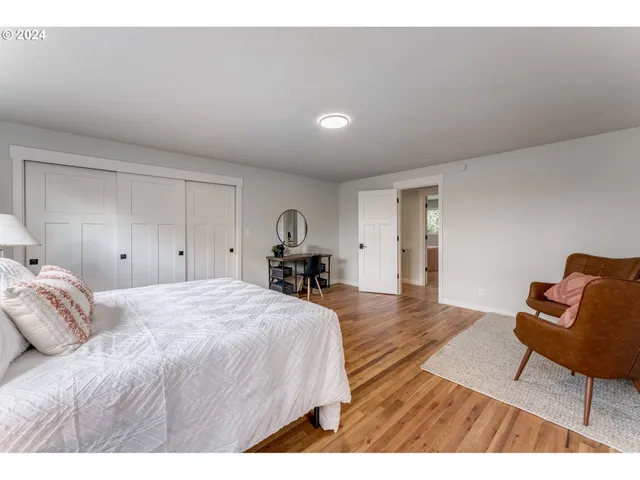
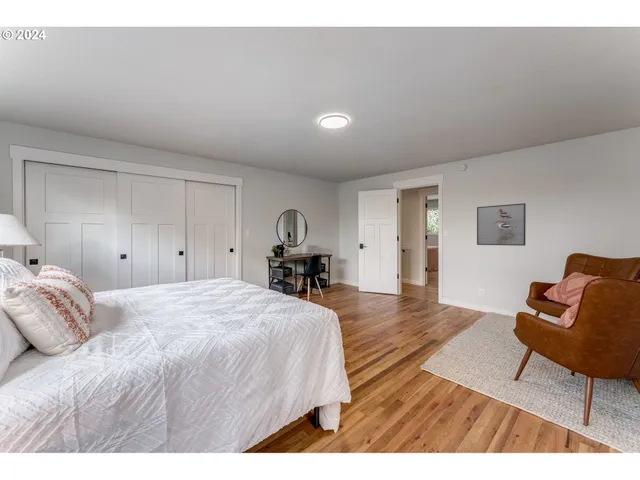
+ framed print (499, 225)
